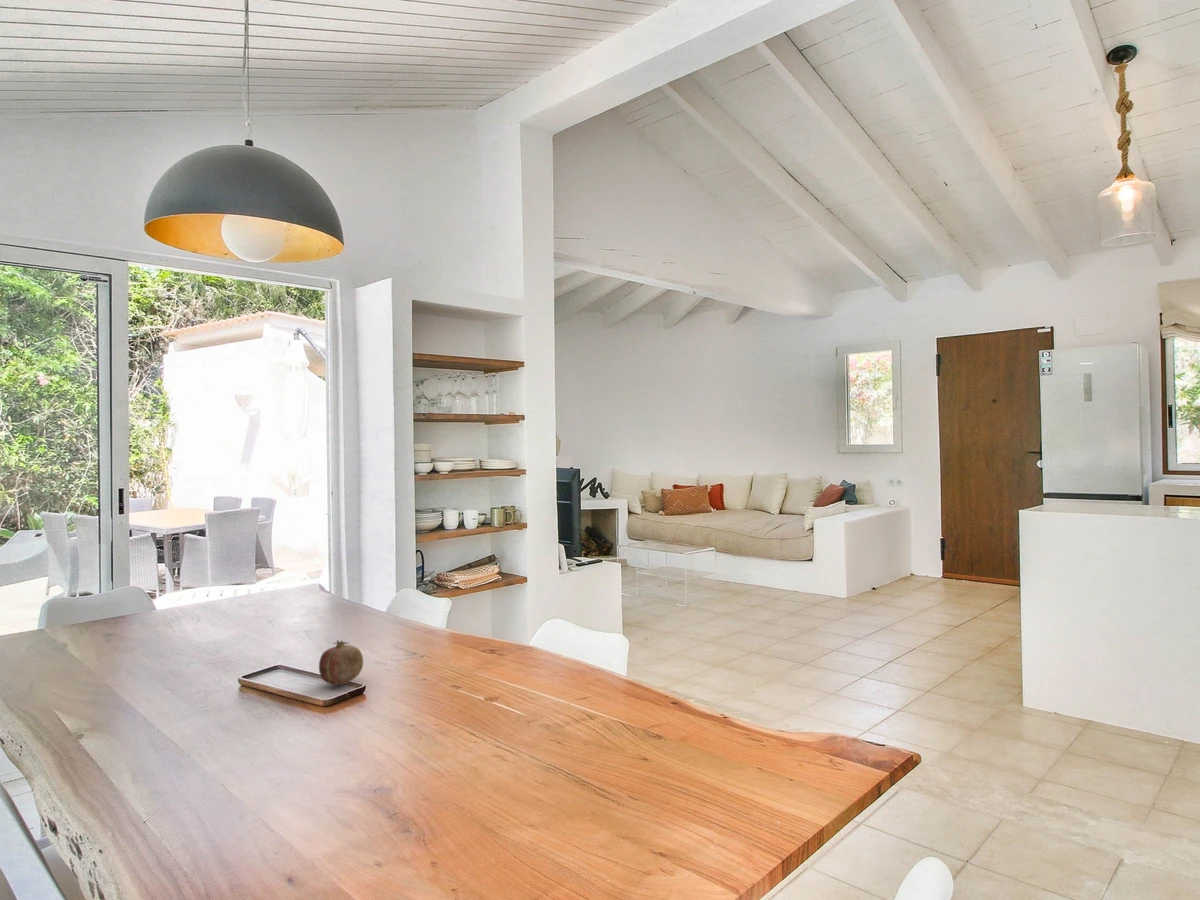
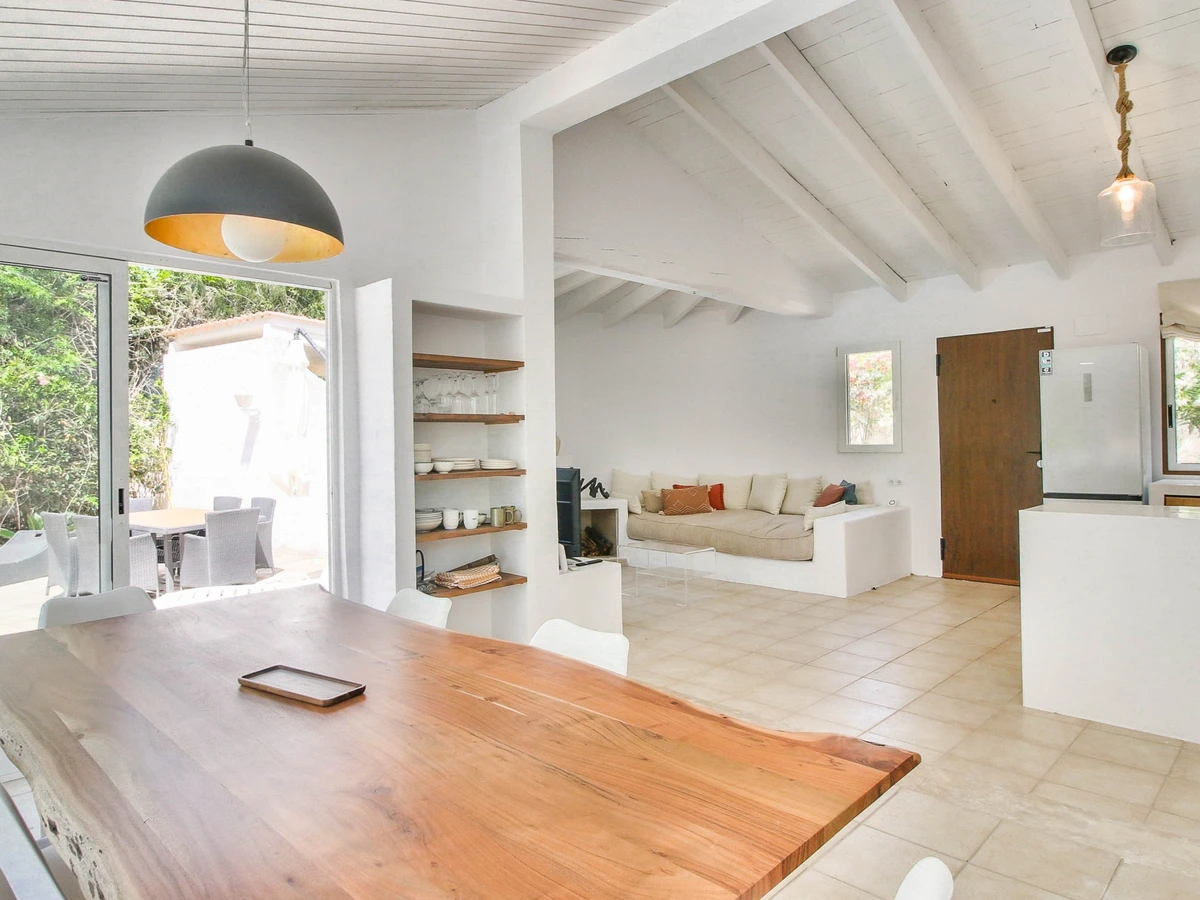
- fruit (341, 662)
